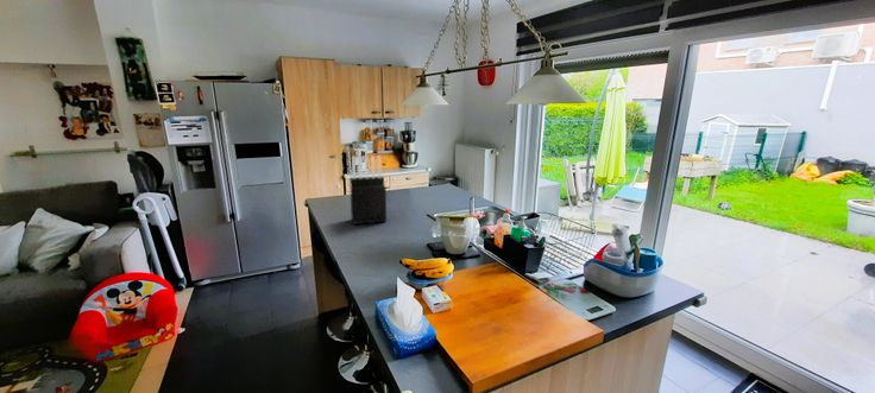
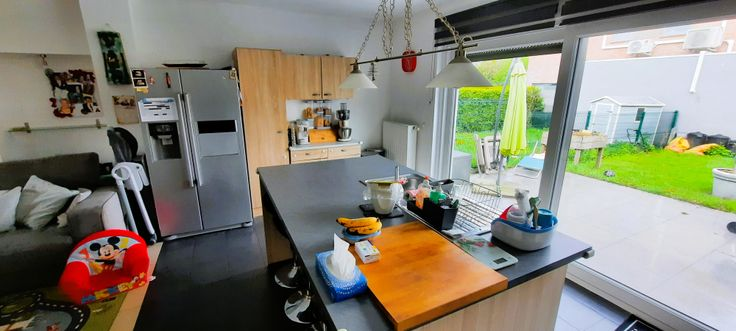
- knife block (367, 189)
